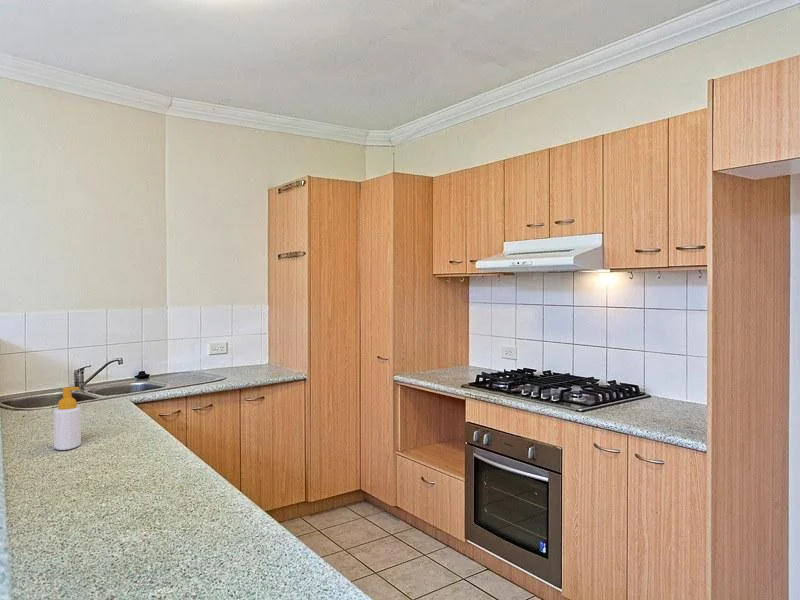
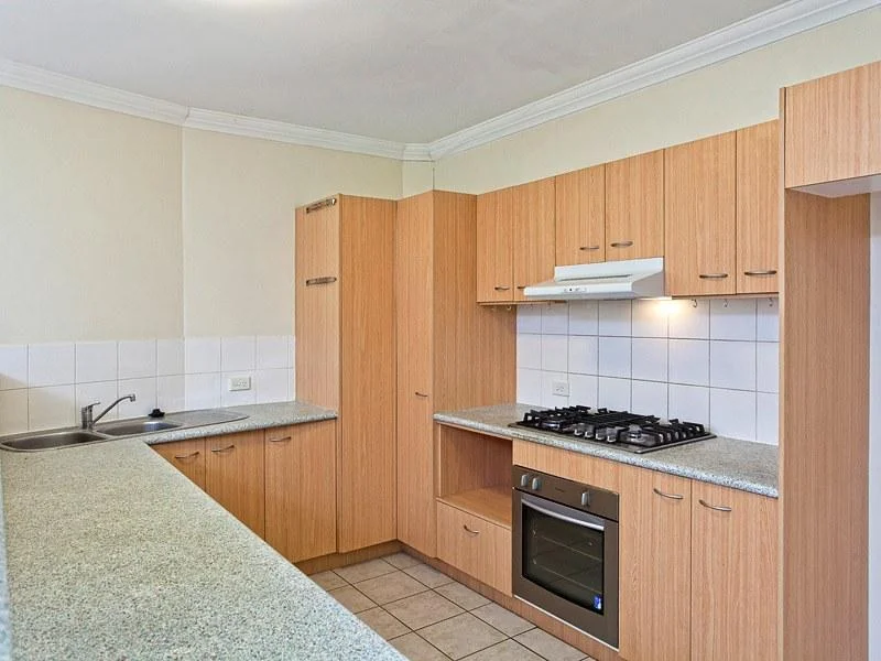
- soap bottle (67, 416)
